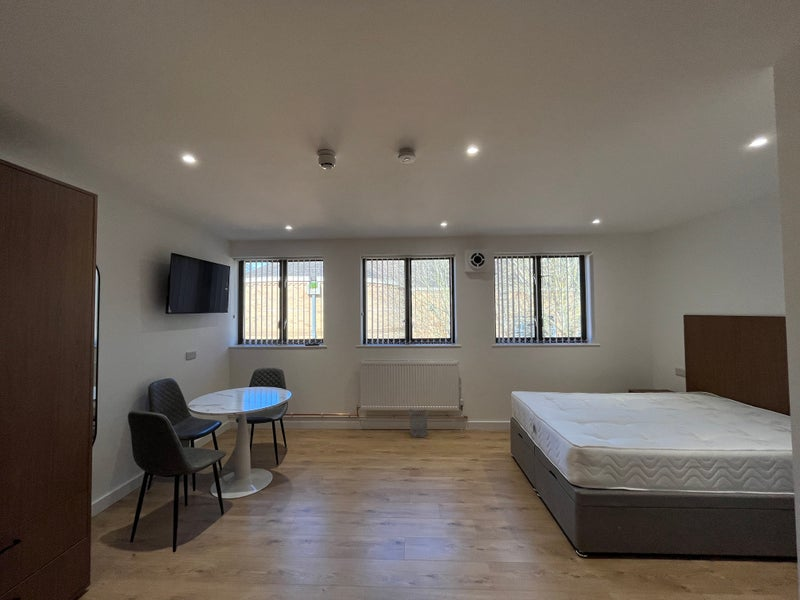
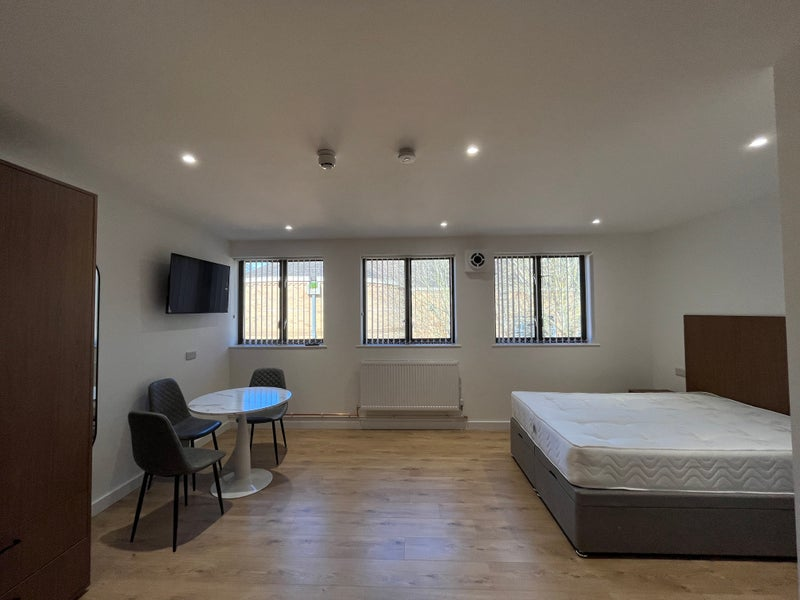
- wastebasket (418, 422)
